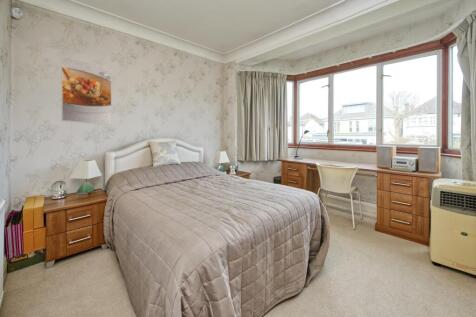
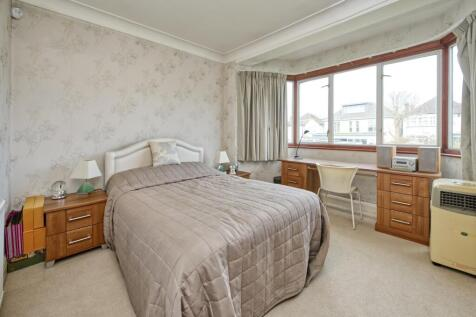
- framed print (88, 92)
